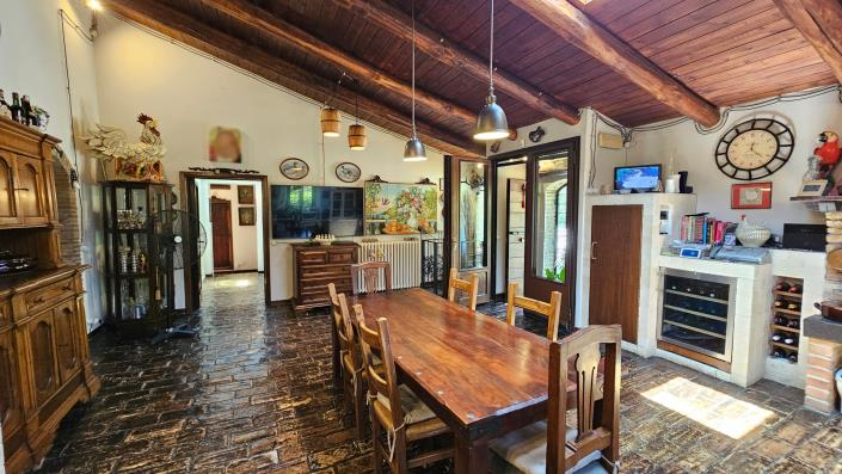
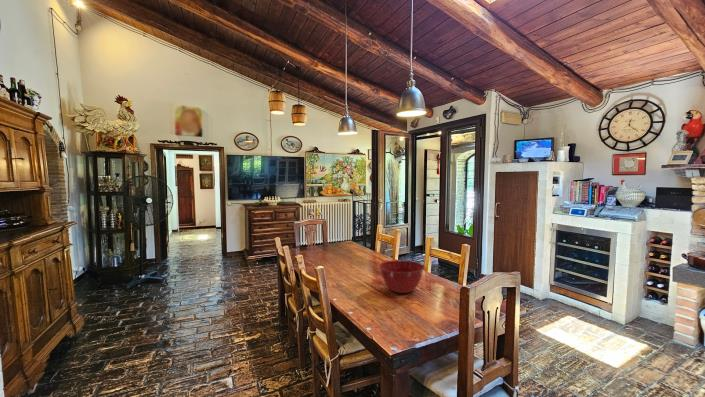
+ mixing bowl (401, 277)
